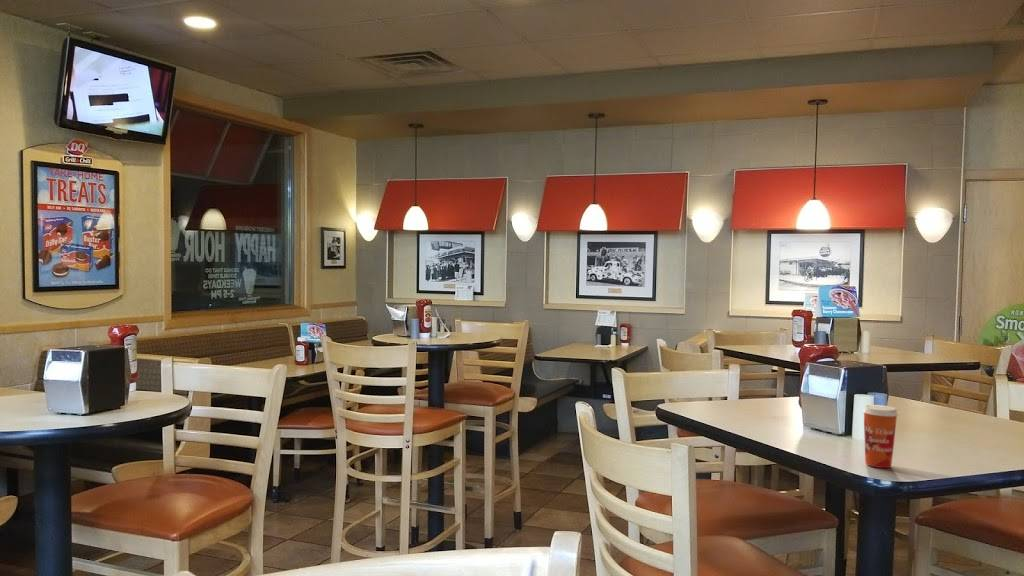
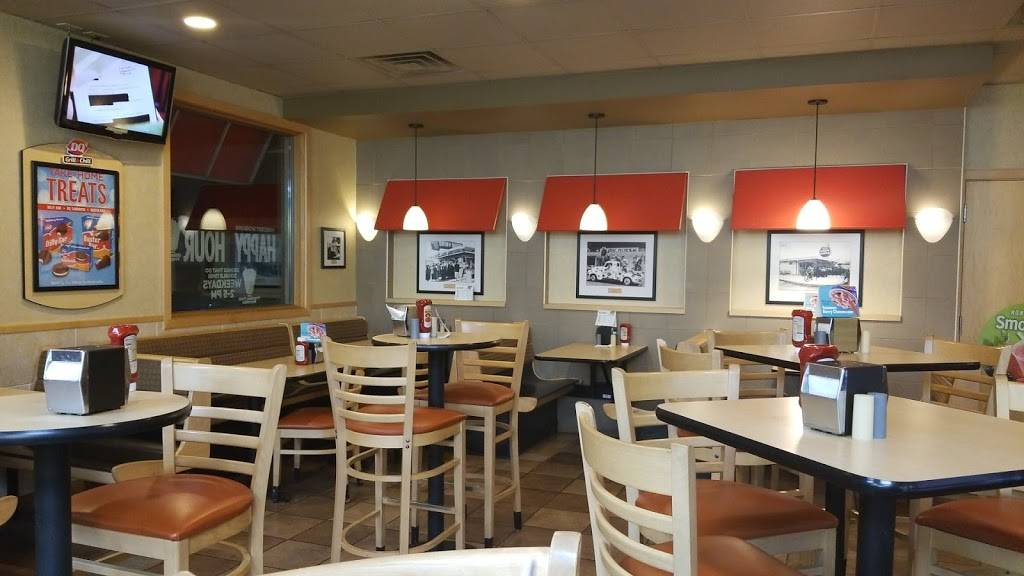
- paper cup (879, 436)
